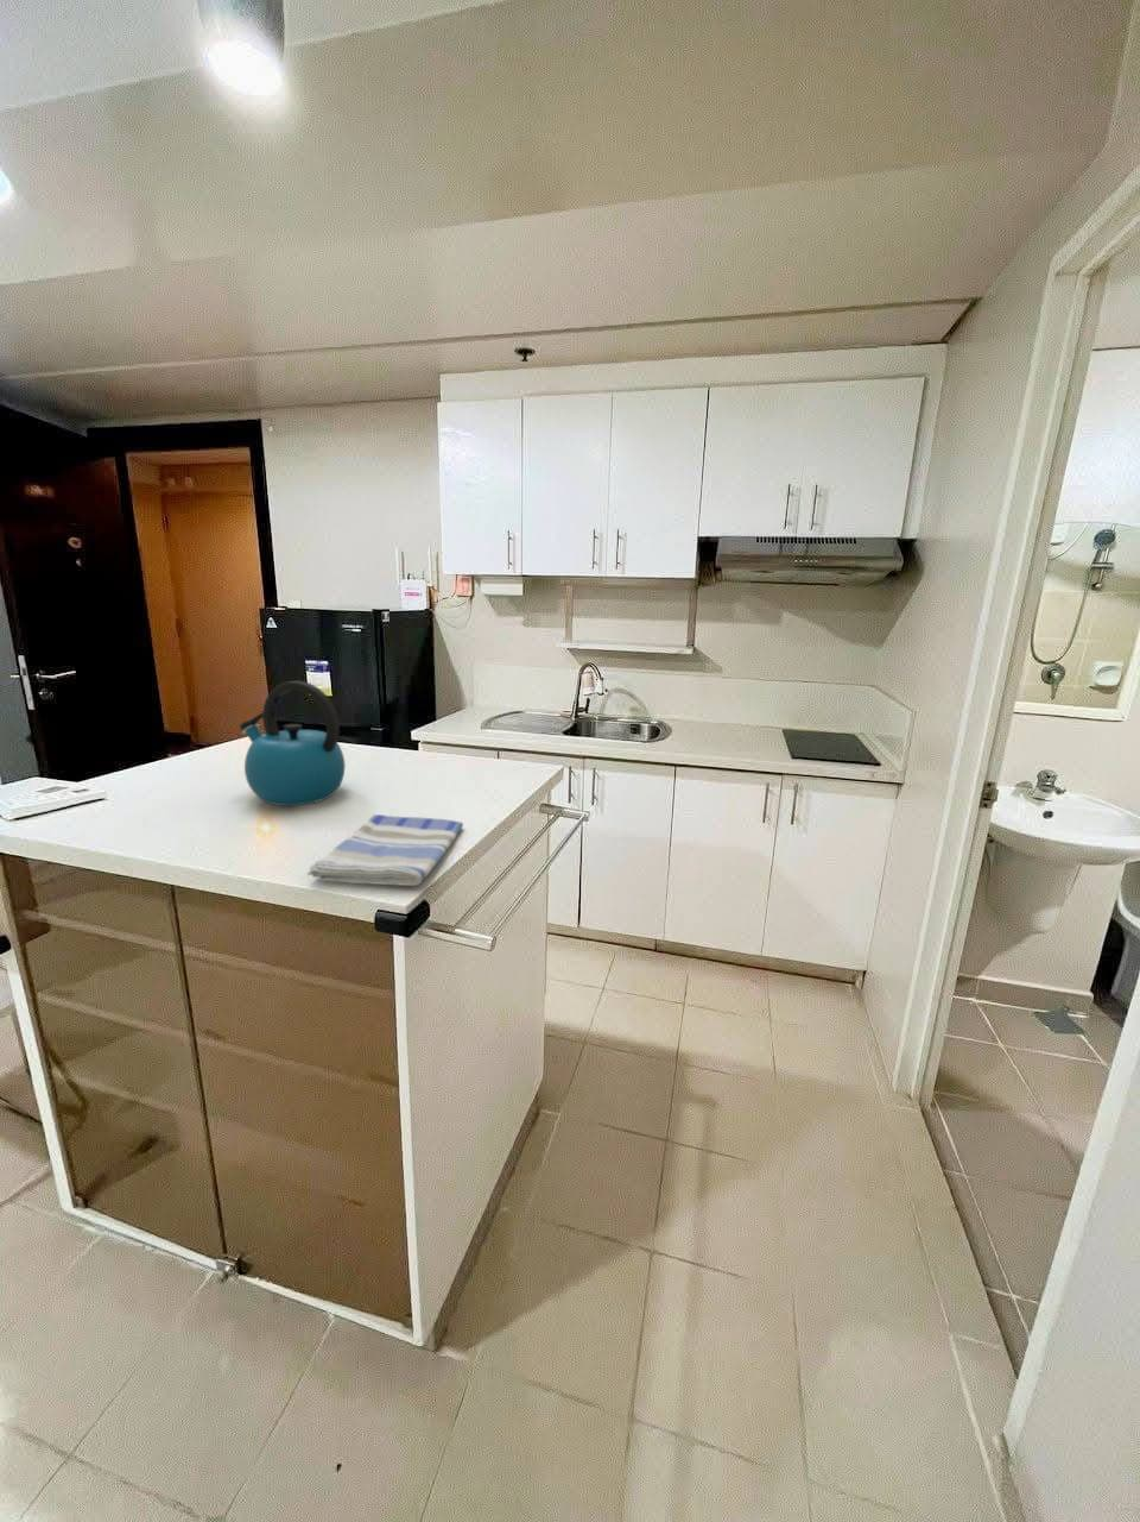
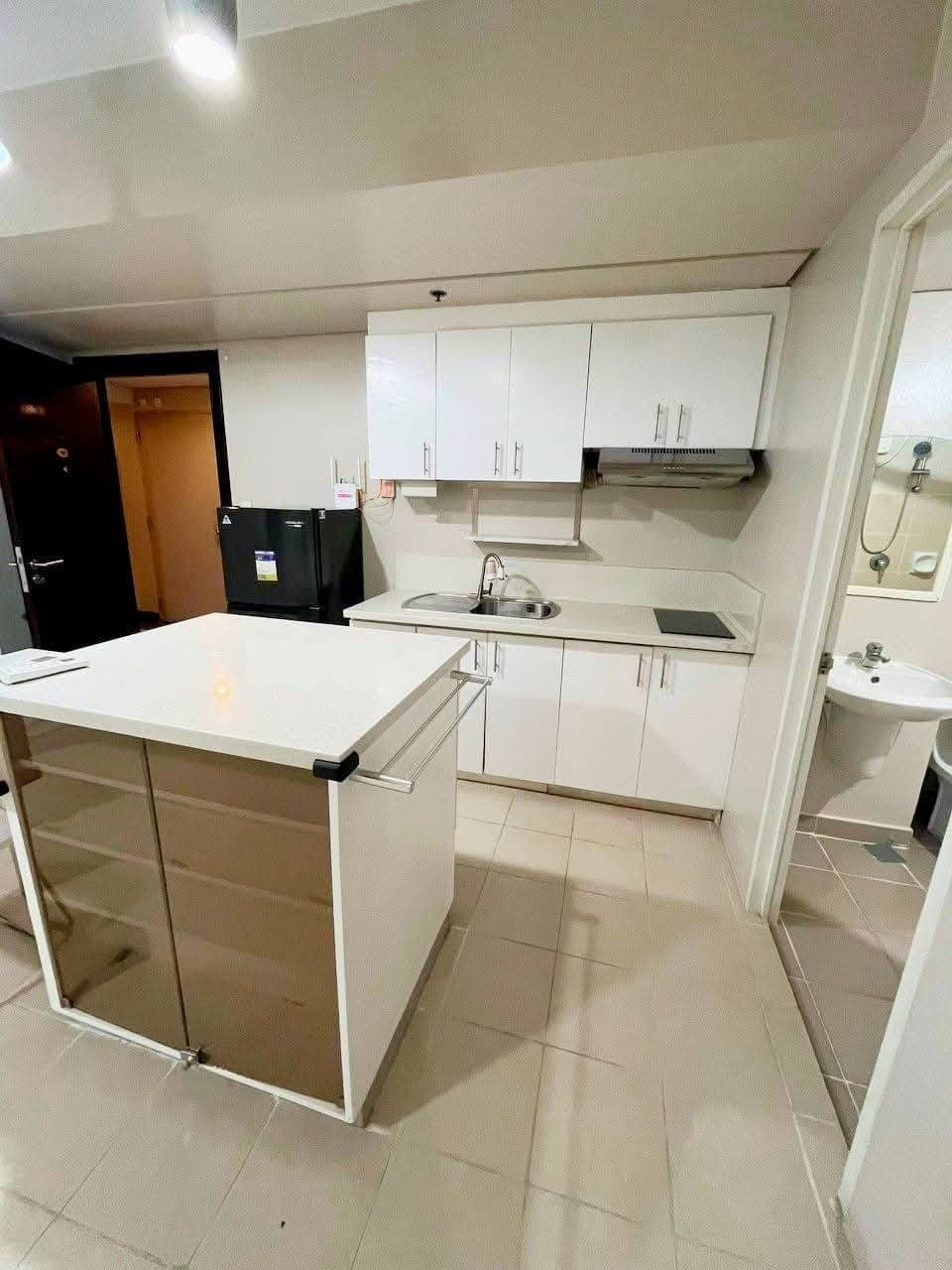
- kettle (289, 739)
- dish towel (394, 844)
